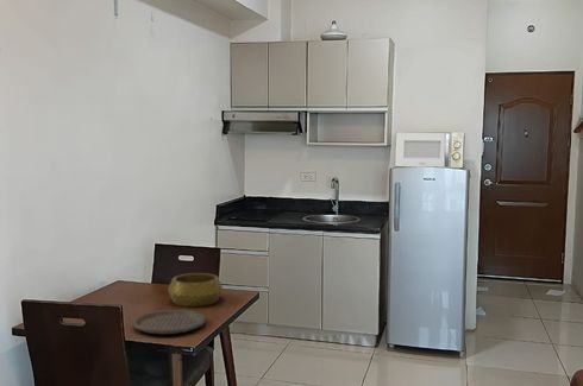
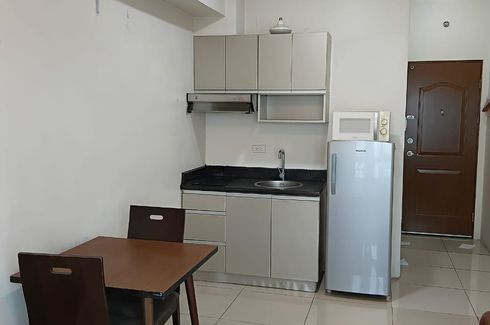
- decorative bowl (195, 289)
- plate (169, 322)
